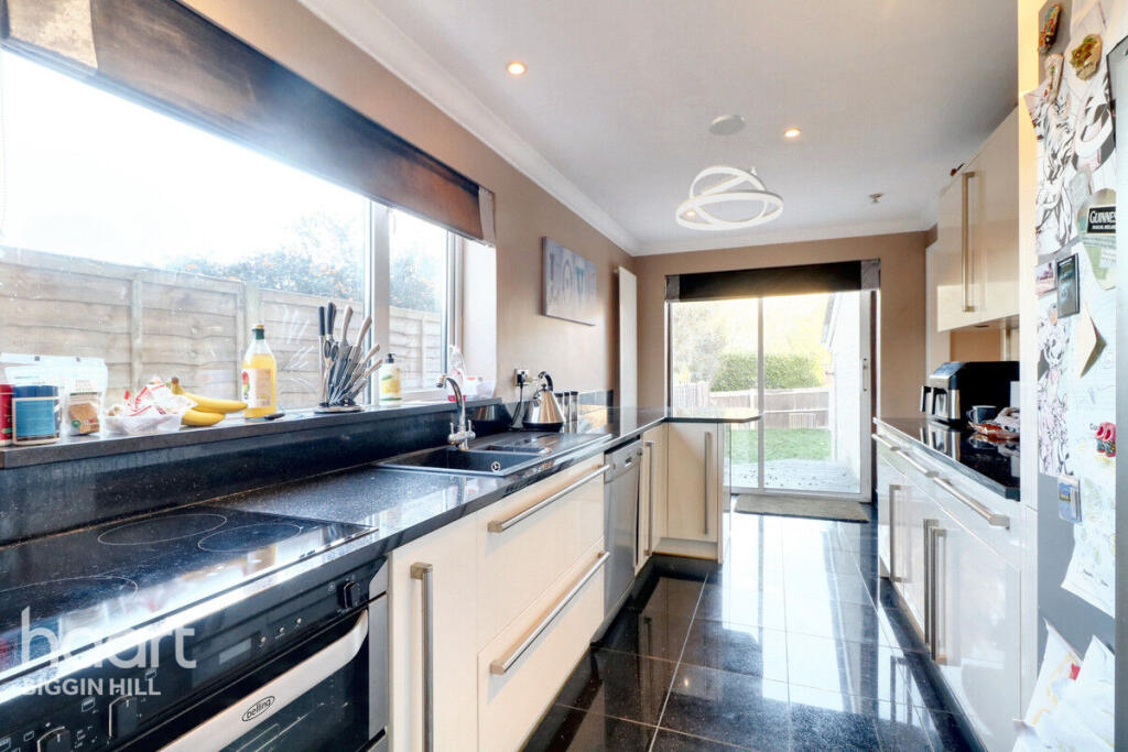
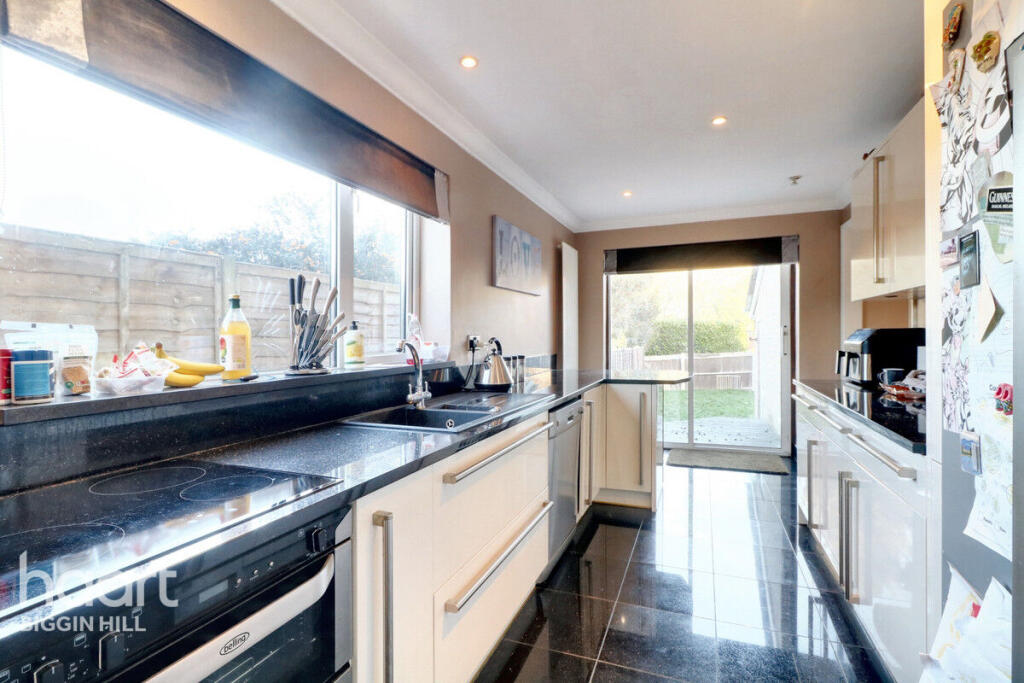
- pendant light (727, 171)
